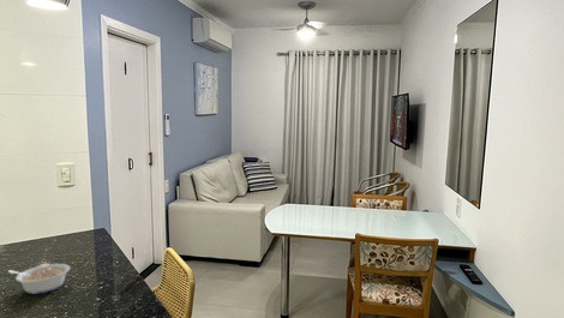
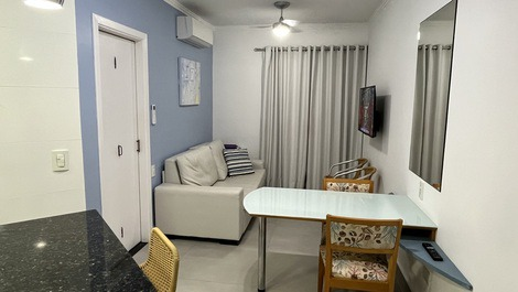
- legume (42, 278)
